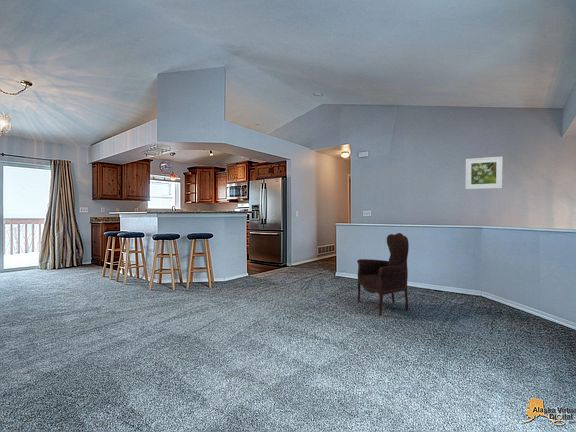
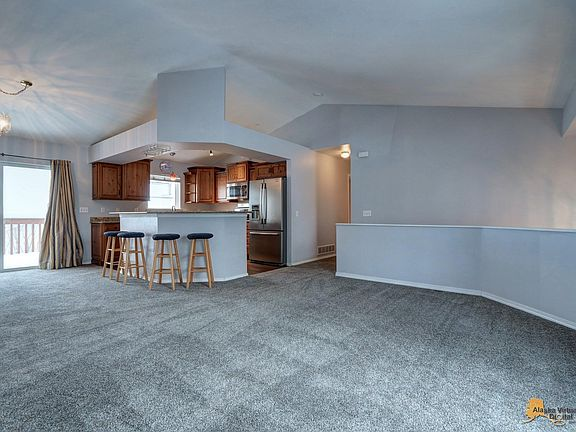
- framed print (483, 173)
- armchair (384, 270)
